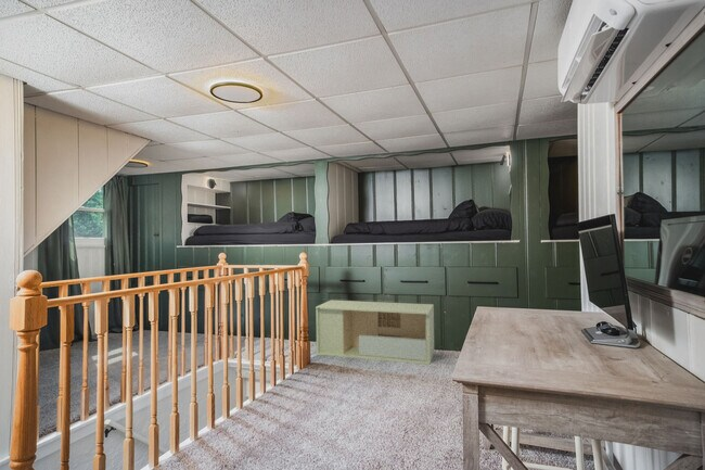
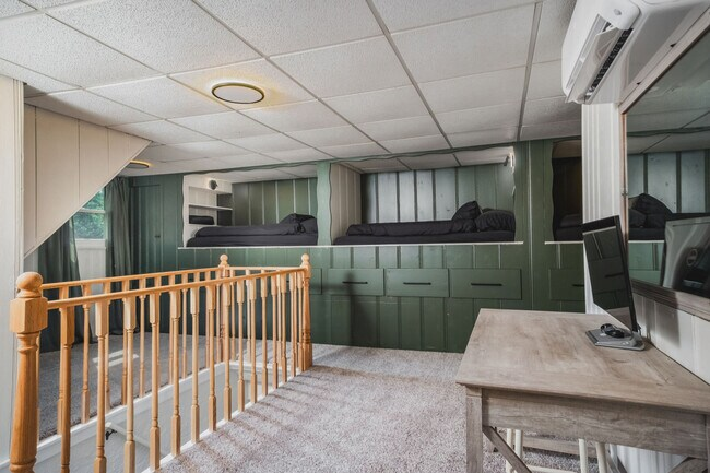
- storage bench (374, 329)
